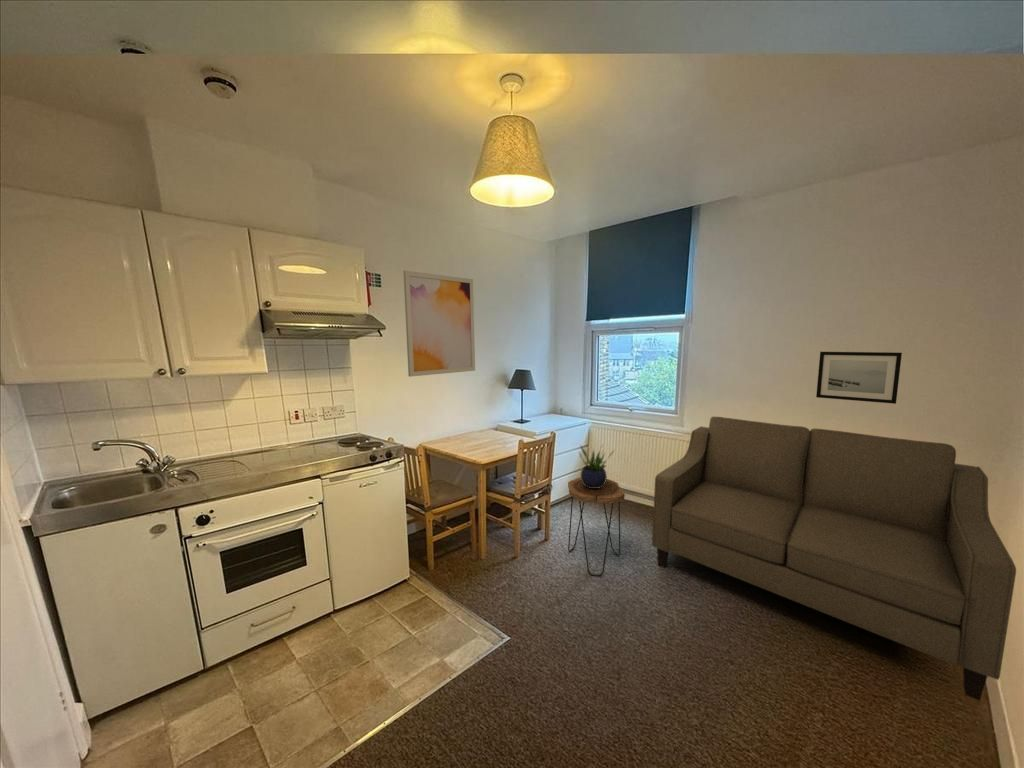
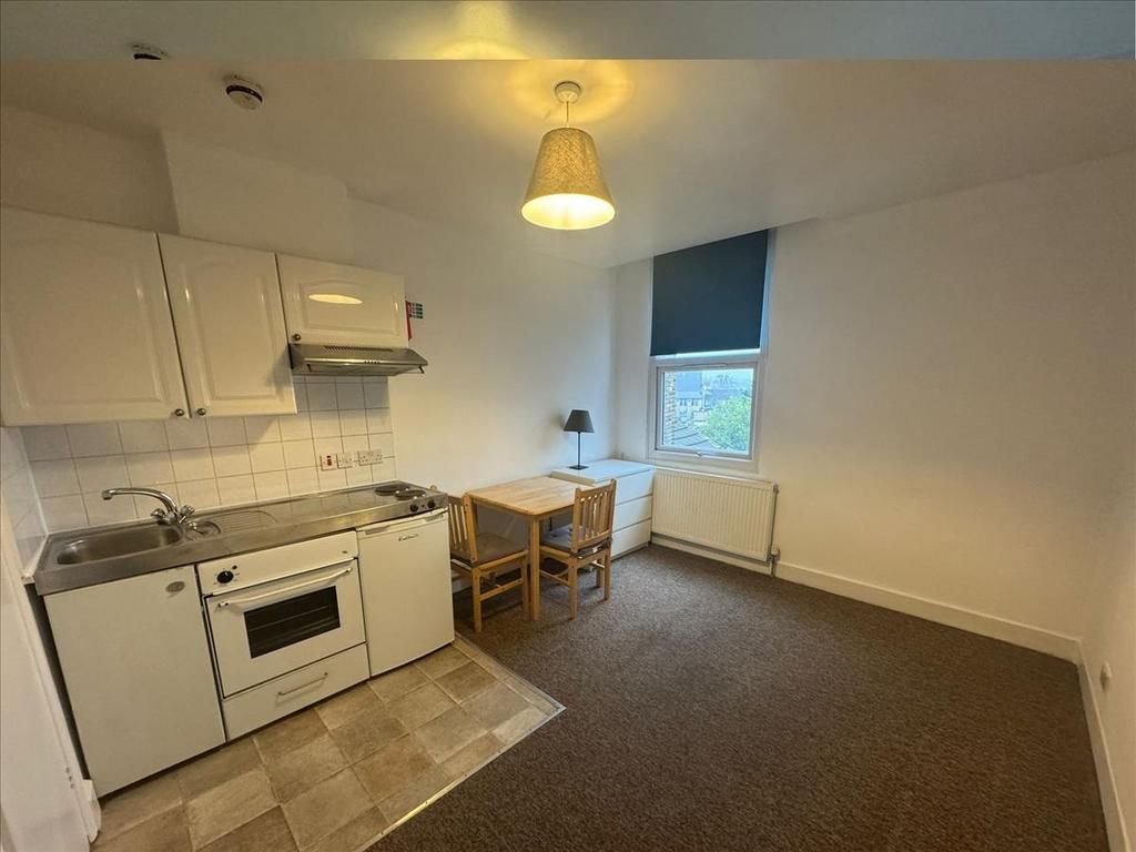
- potted plant (595, 466)
- sofa (799, 510)
- wall art (856, 376)
- wall art (442, 325)
- side table (606, 520)
